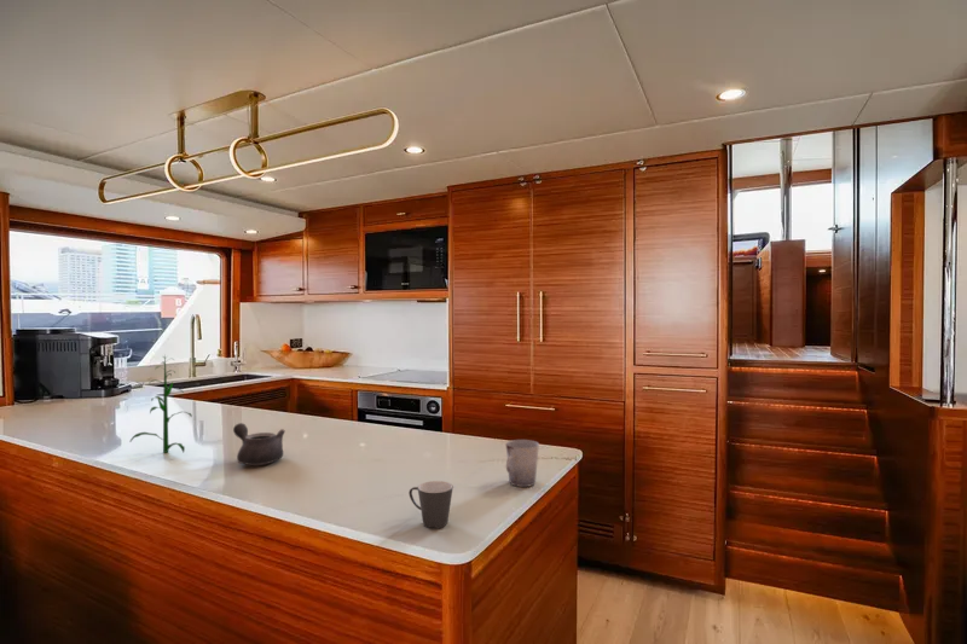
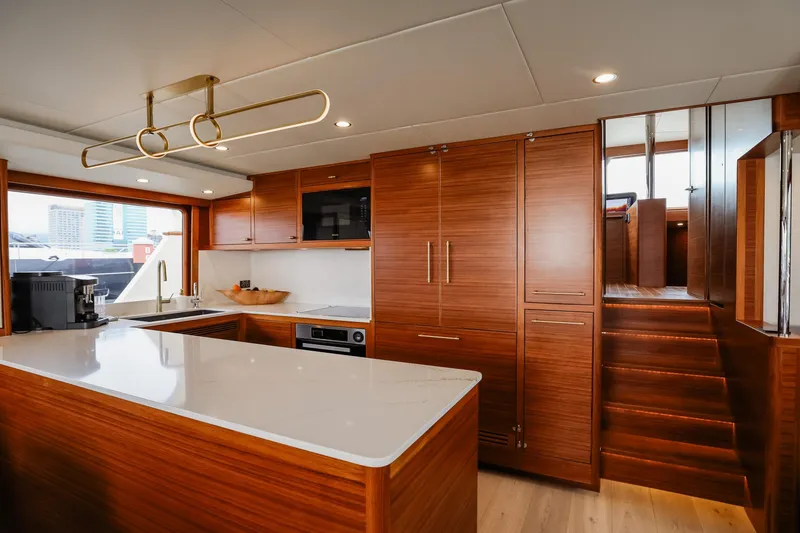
- cup (519, 464)
- cup (429, 504)
- plant (163, 390)
- teapot (256, 442)
